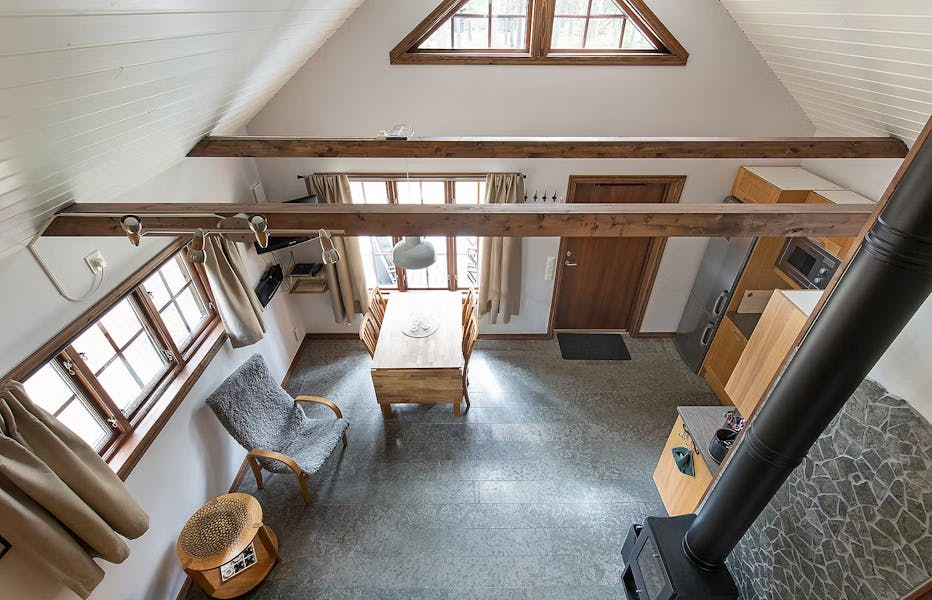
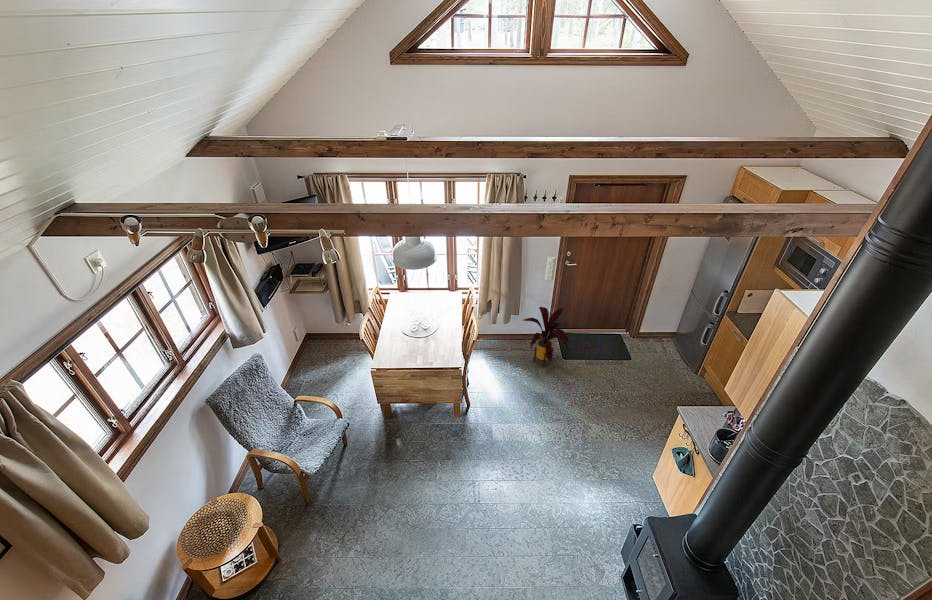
+ house plant (544, 338)
